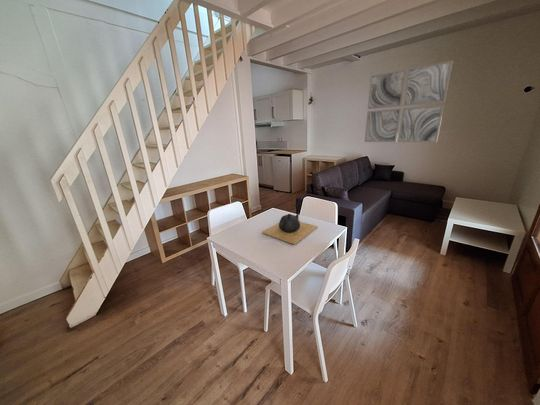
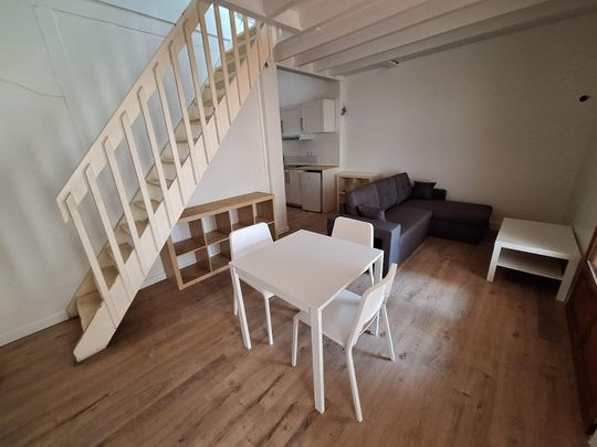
- teapot (290, 222)
- wall art (403, 108)
